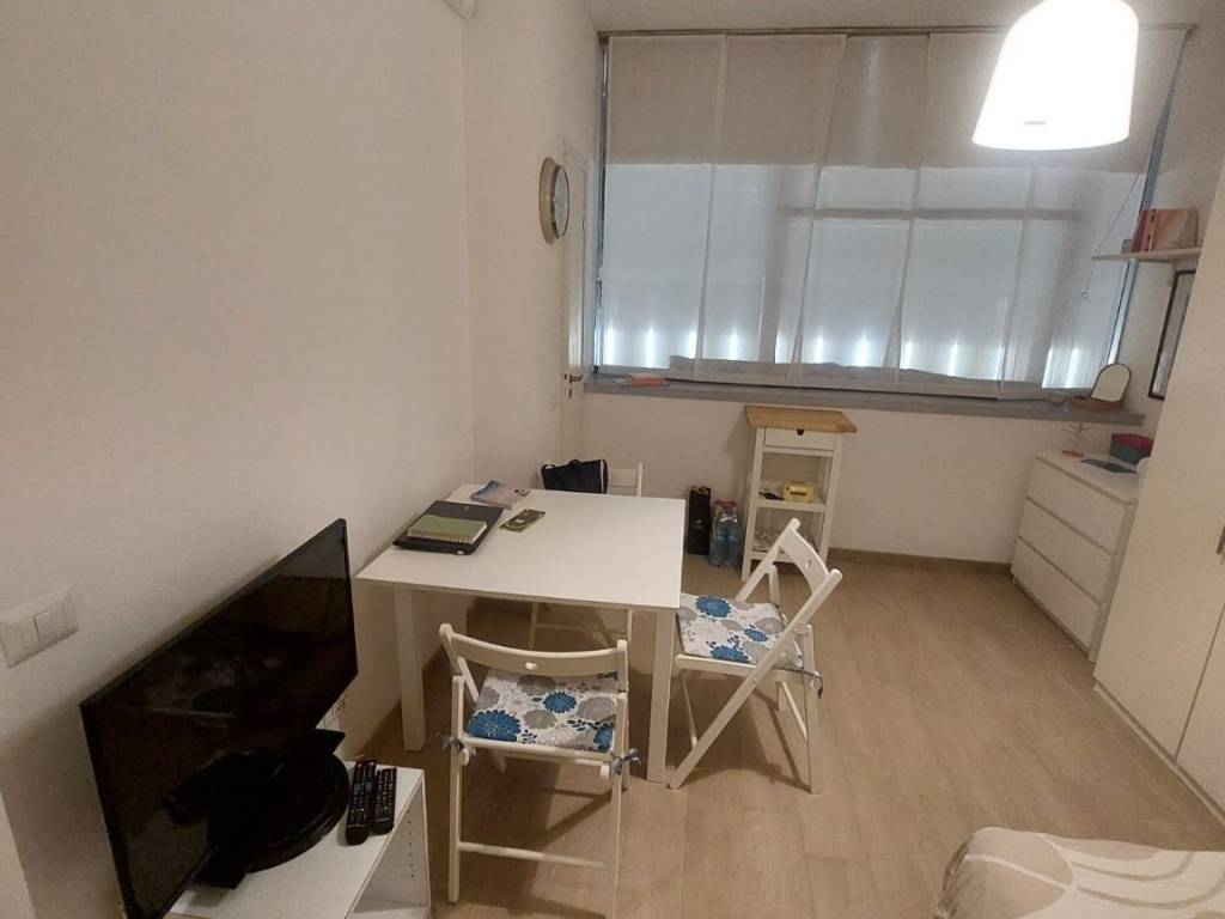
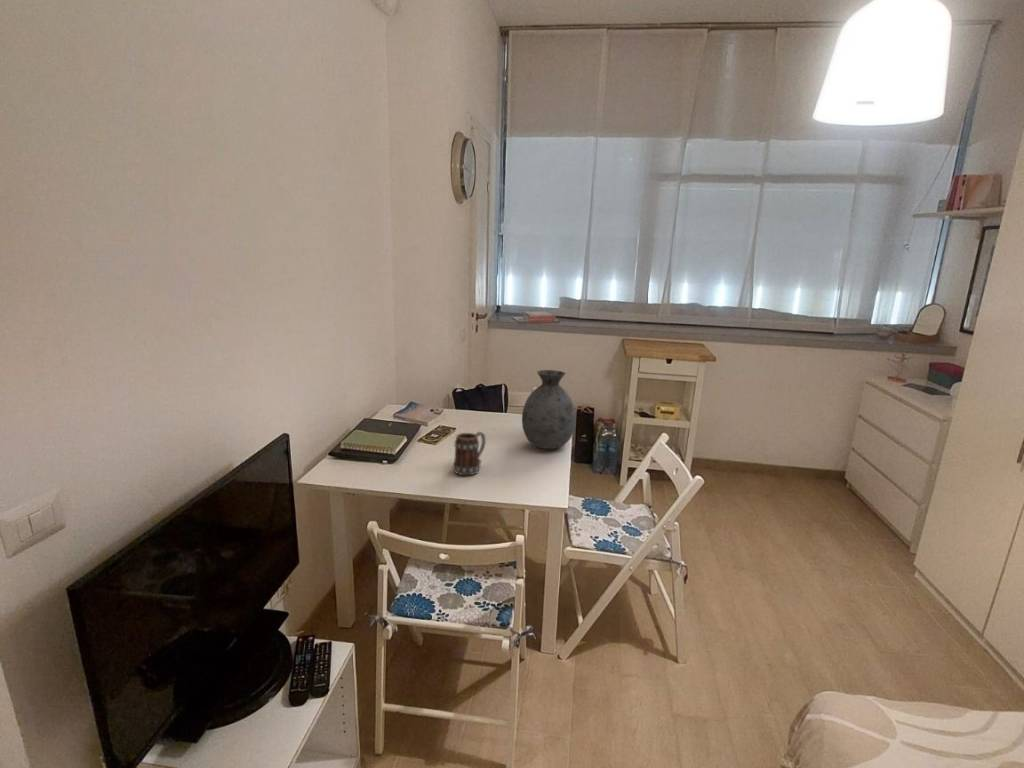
+ vase (549, 409)
+ mug (470, 451)
